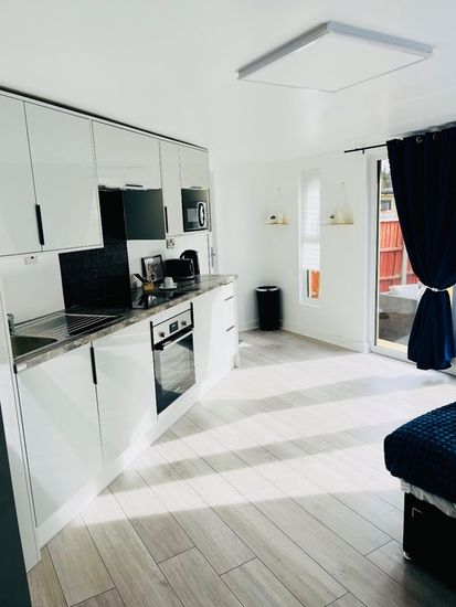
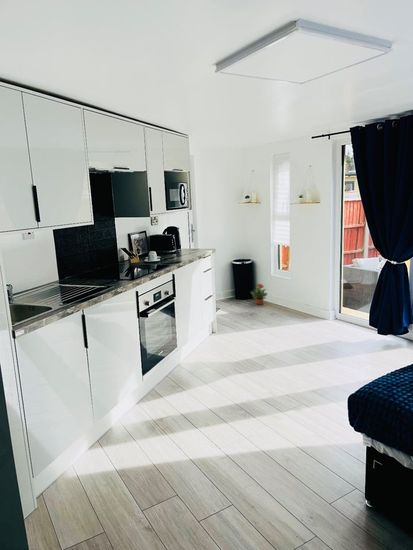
+ potted plant (260, 294)
